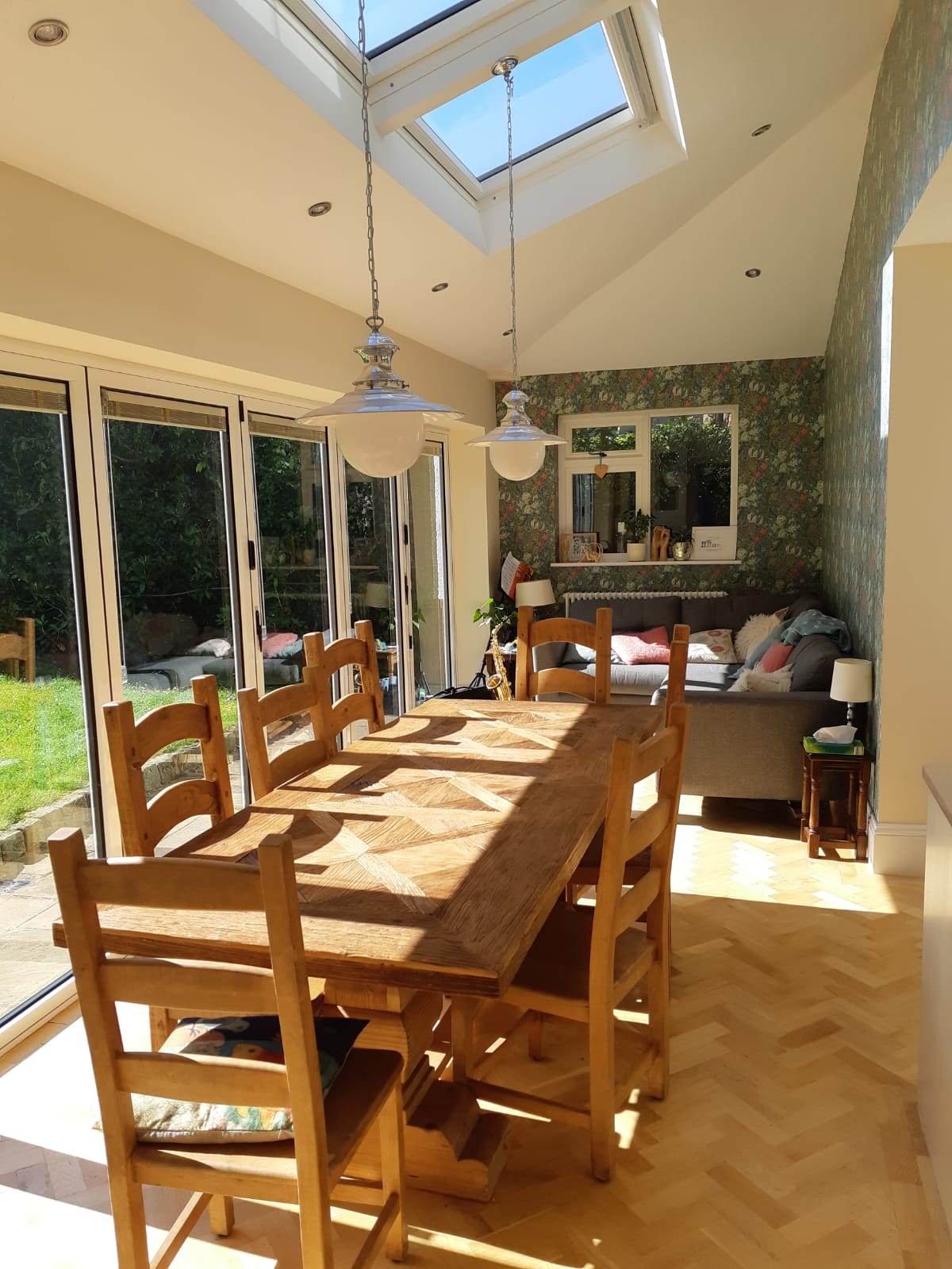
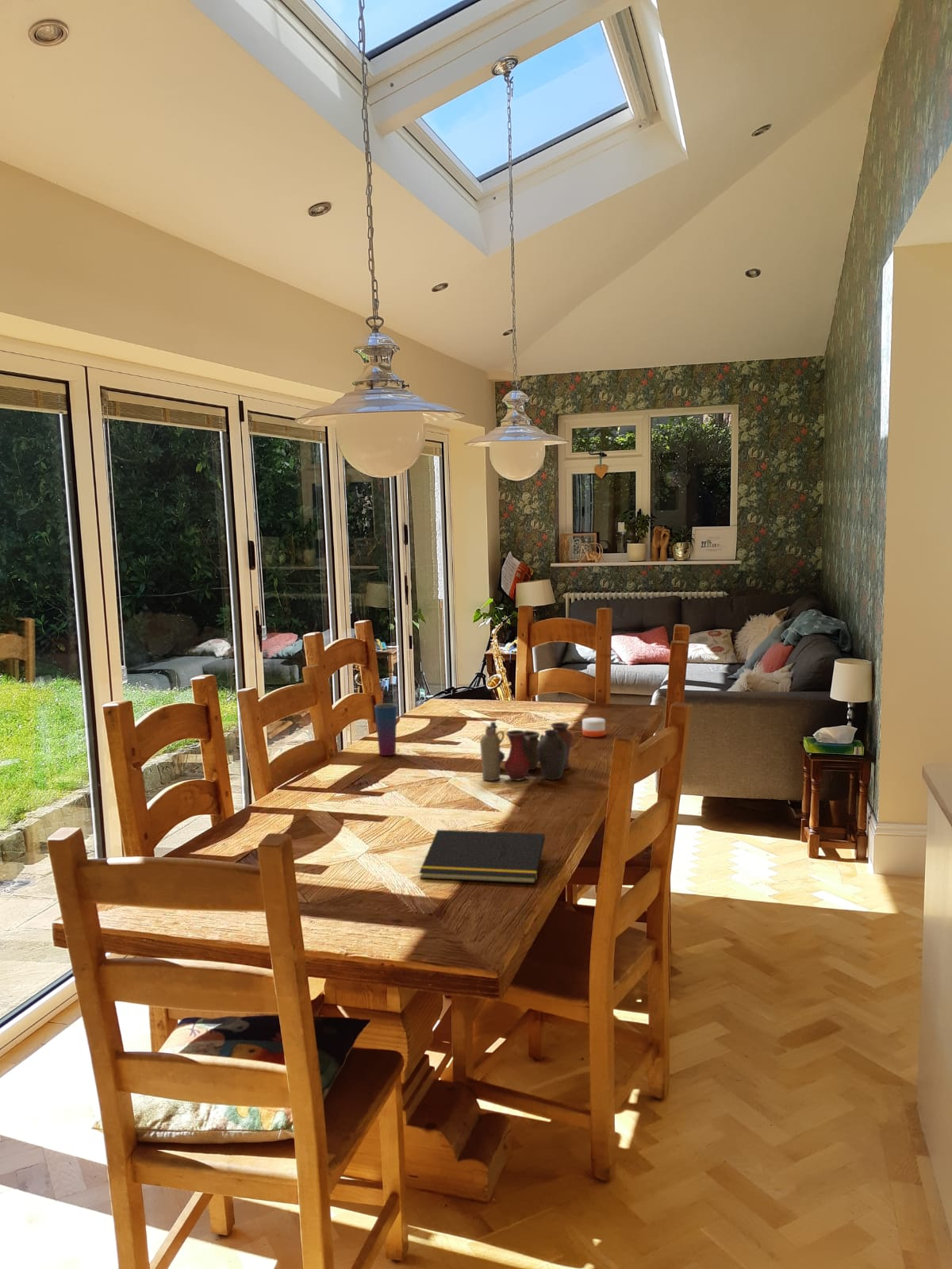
+ candle (593, 719)
+ notepad (484, 855)
+ cup (386, 729)
+ vase (525, 747)
